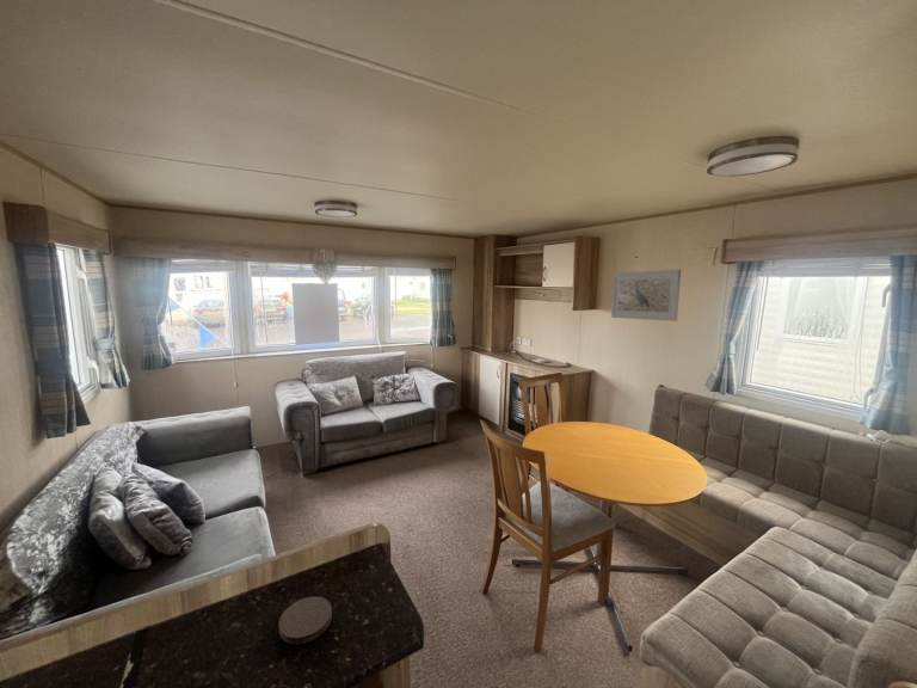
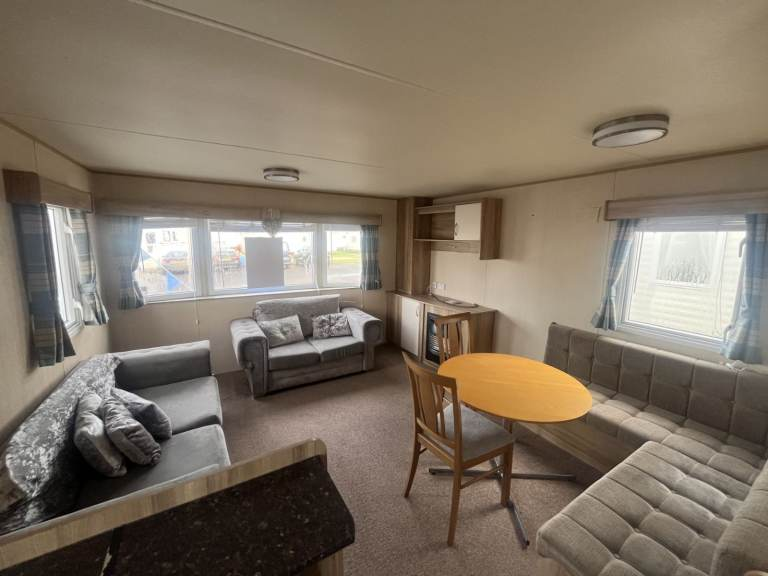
- coaster (306, 619)
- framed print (642, 295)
